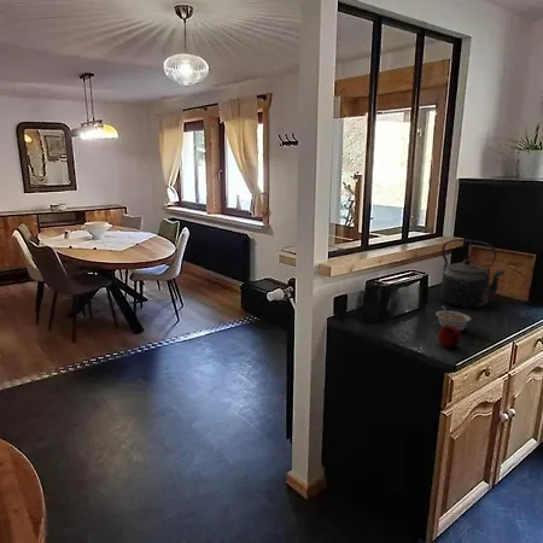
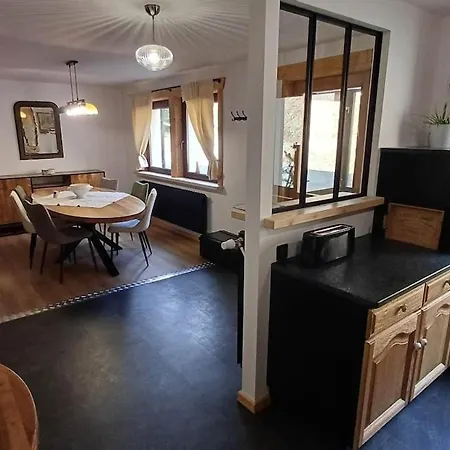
- legume (451, 320)
- fruit (449, 335)
- kettle (471, 272)
